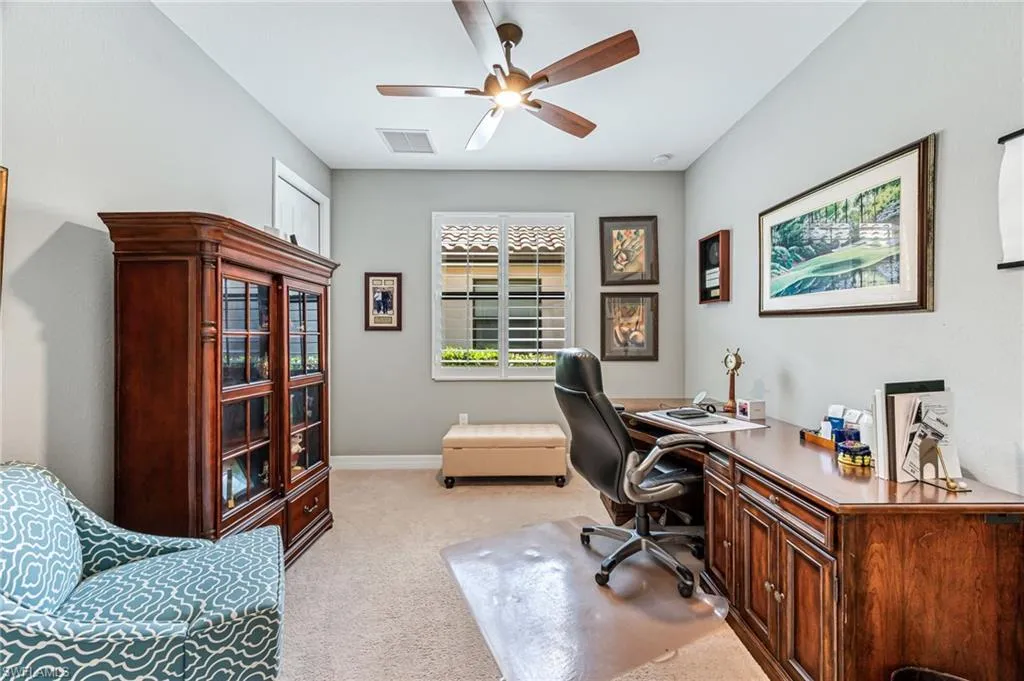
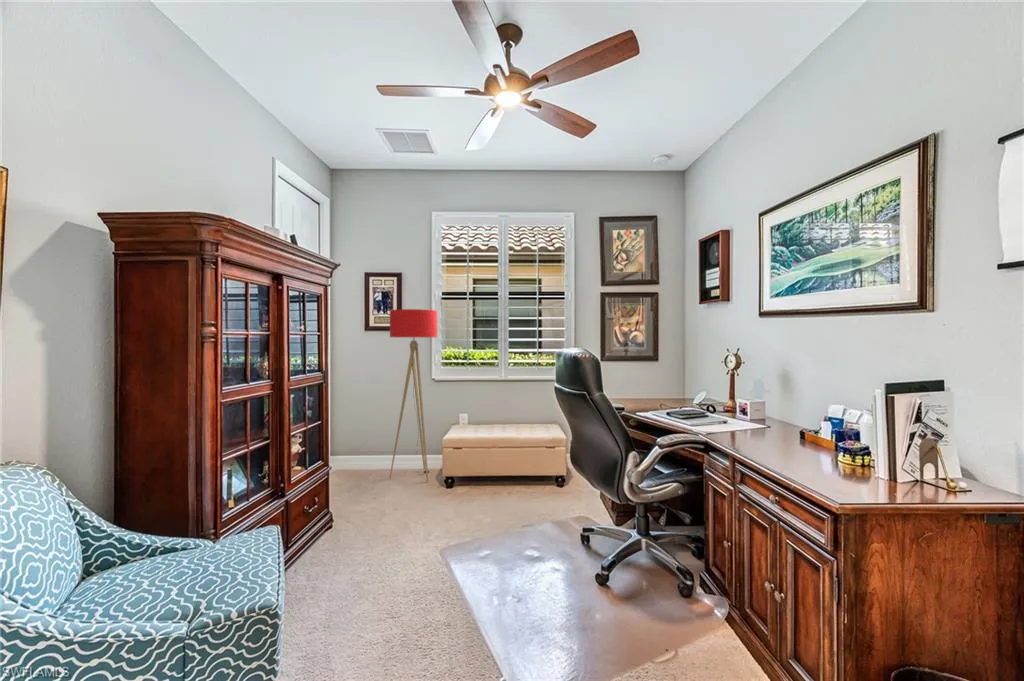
+ floor lamp (413, 393)
